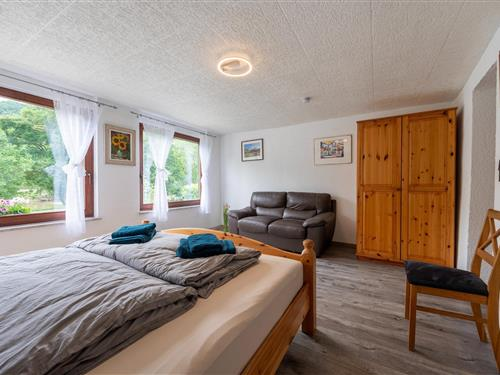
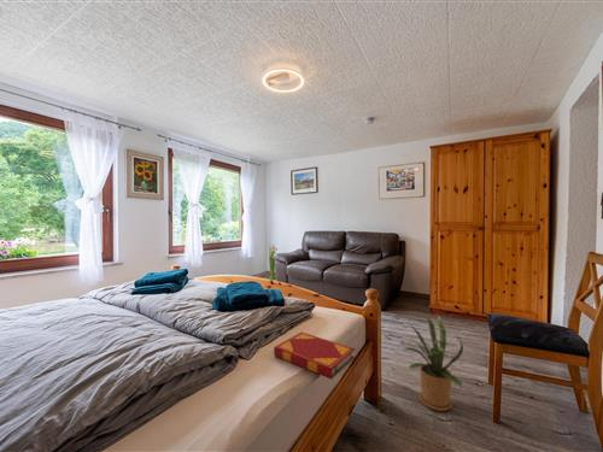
+ house plant (429, 360)
+ hardback book (314, 352)
